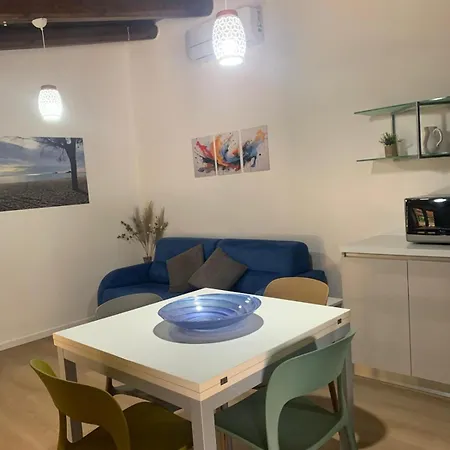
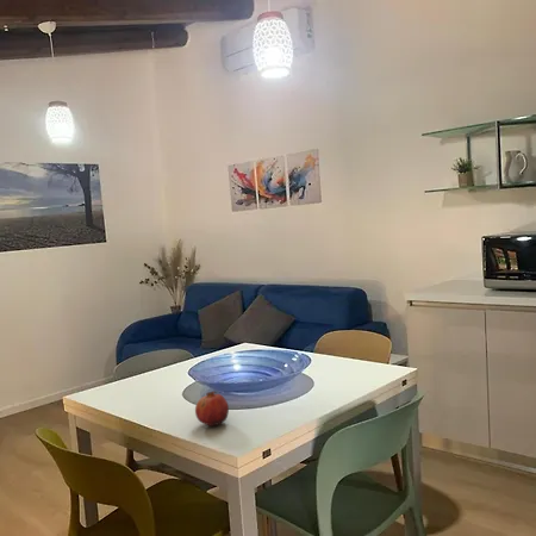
+ fruit (212, 407)
